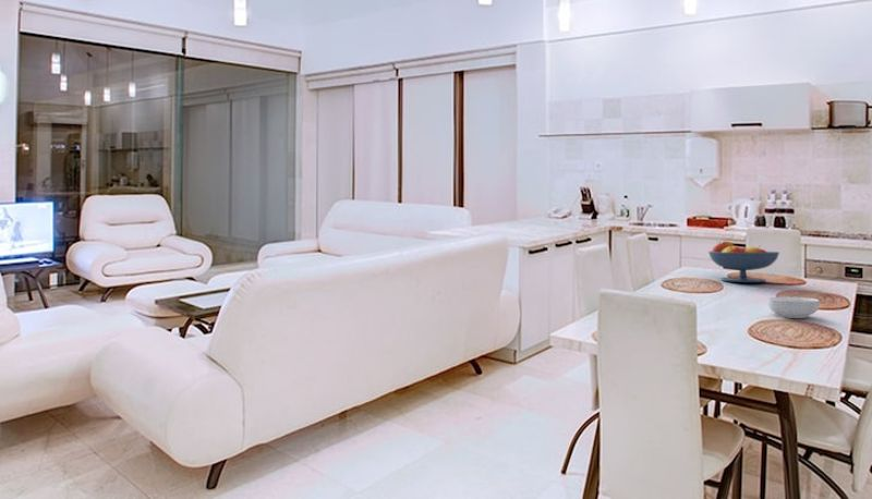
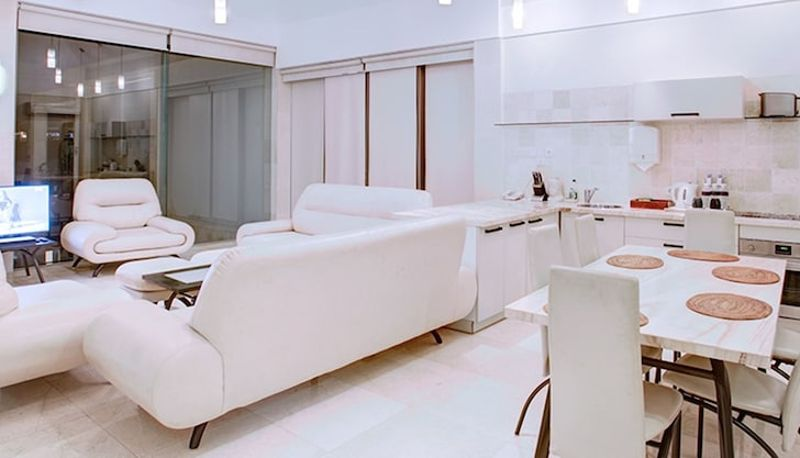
- fruit bowl (742, 260)
- cereal bowl (792, 307)
